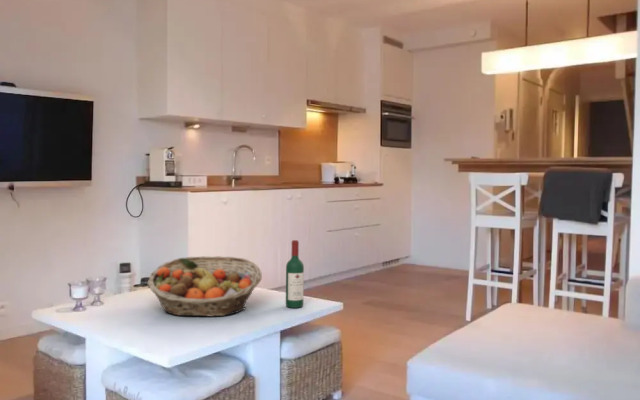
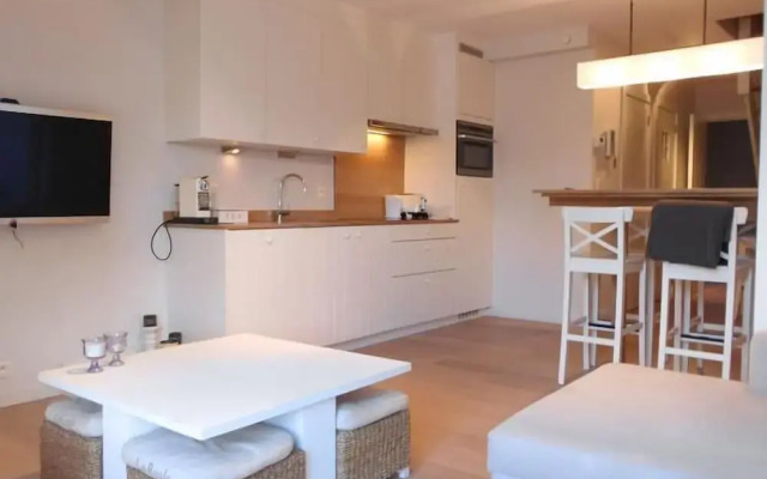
- fruit basket (205, 285)
- wine bottle (294, 273)
